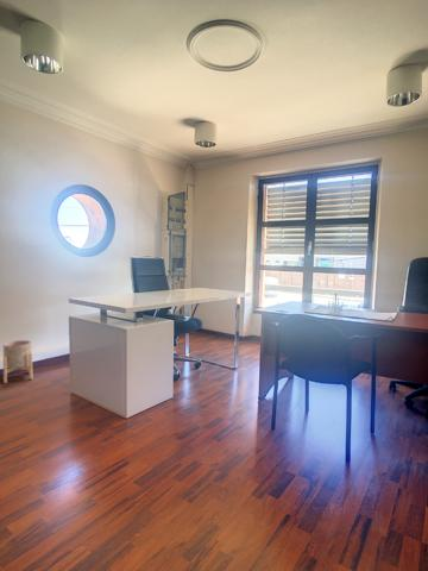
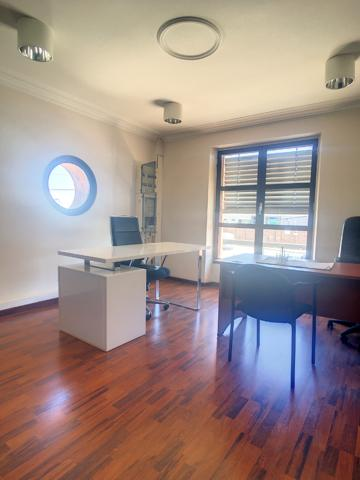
- planter (17, 359)
